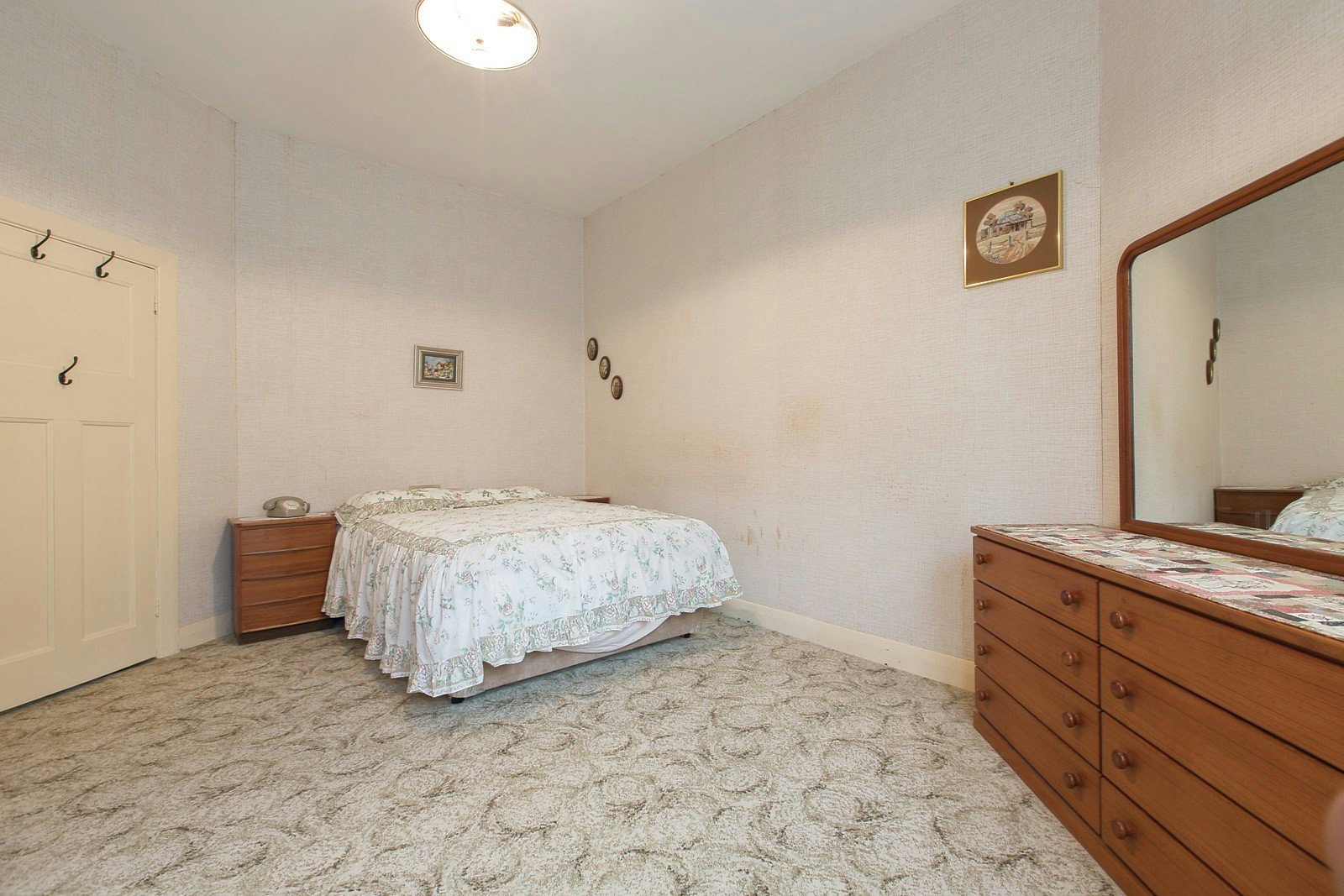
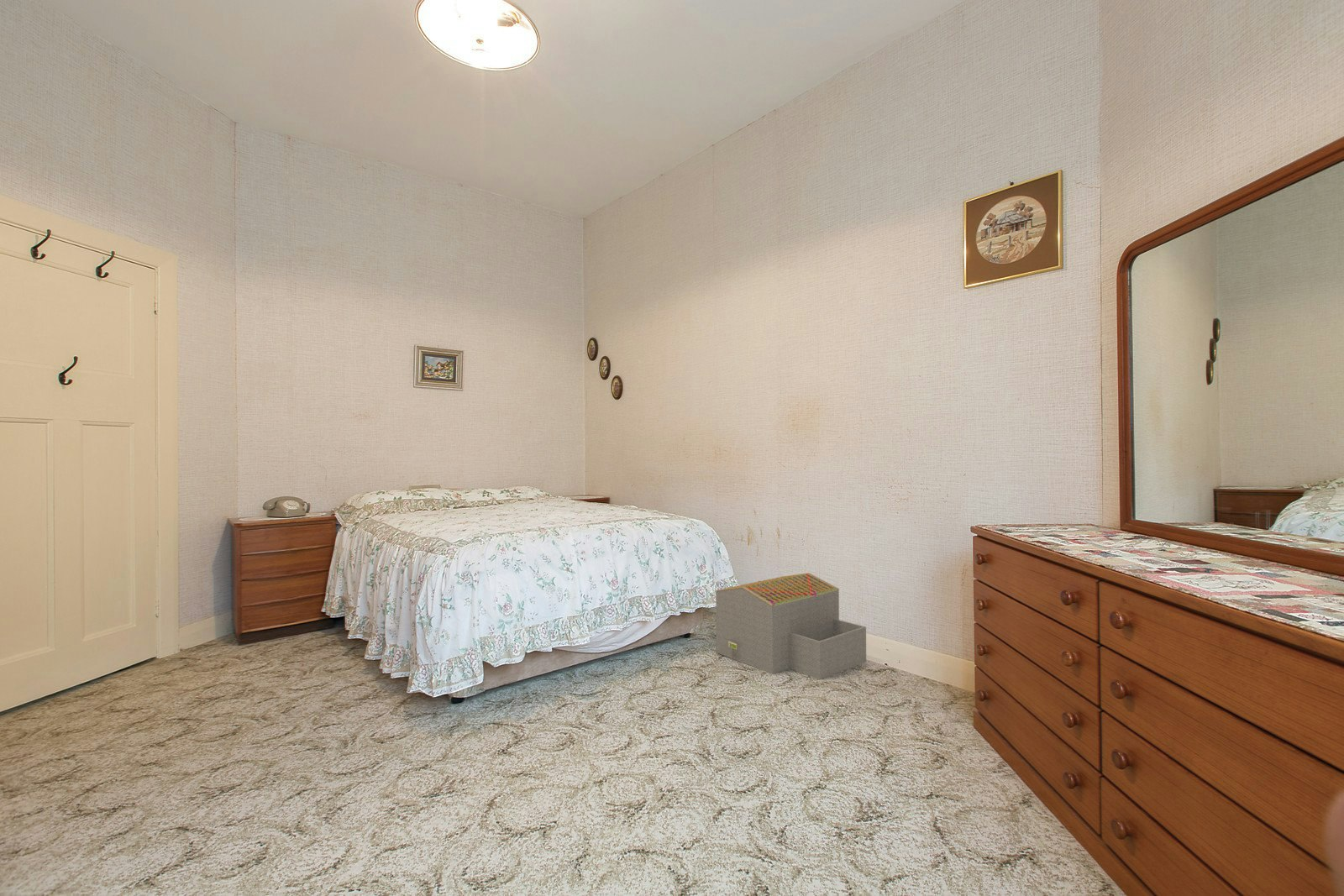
+ architectural model (790, 619)
